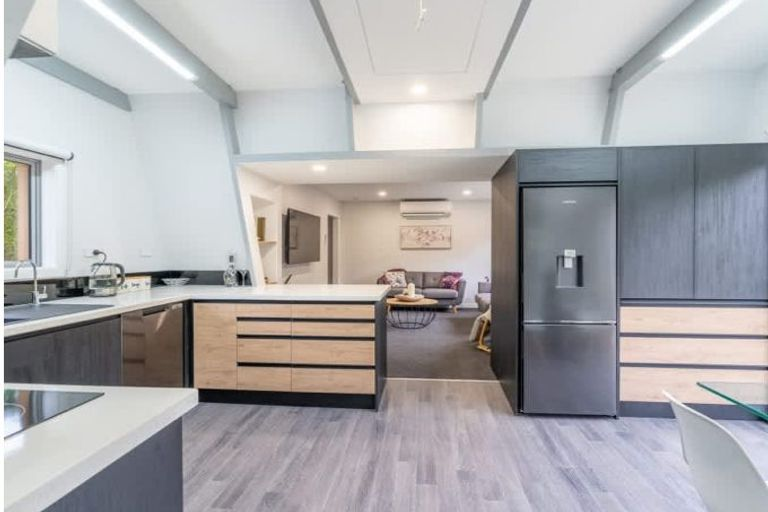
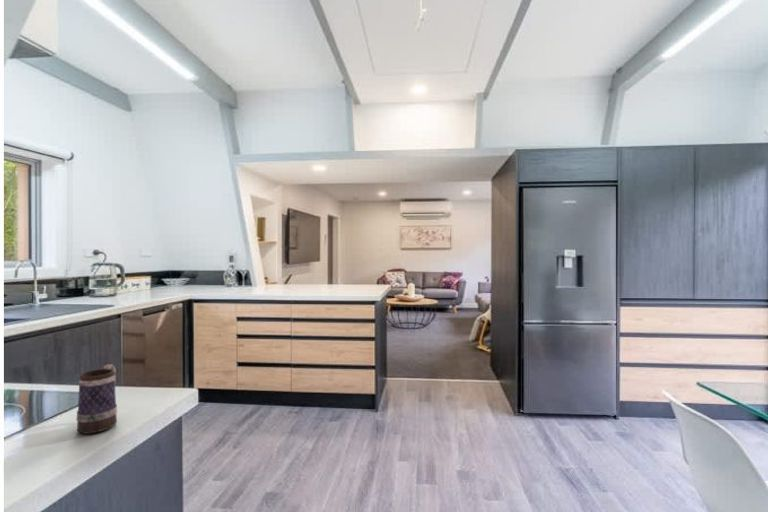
+ mug (101, 396)
